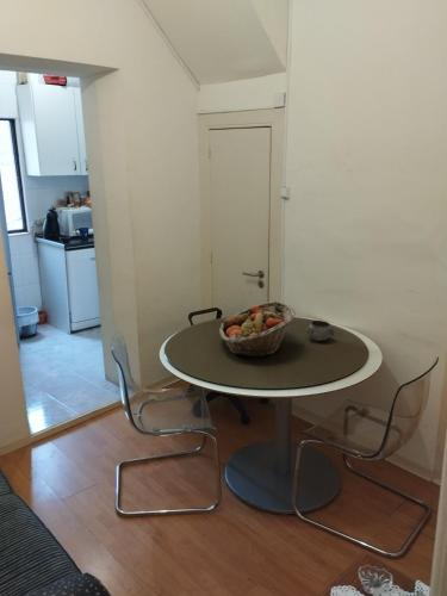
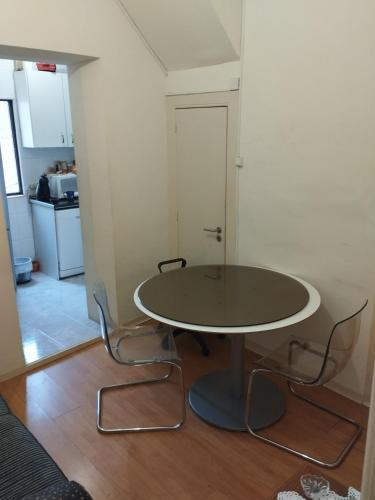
- fruit basket (256, 327)
- decorative bowl (317, 330)
